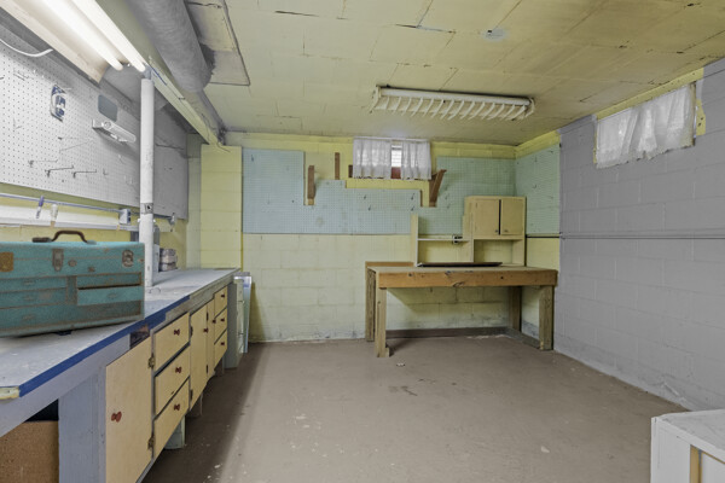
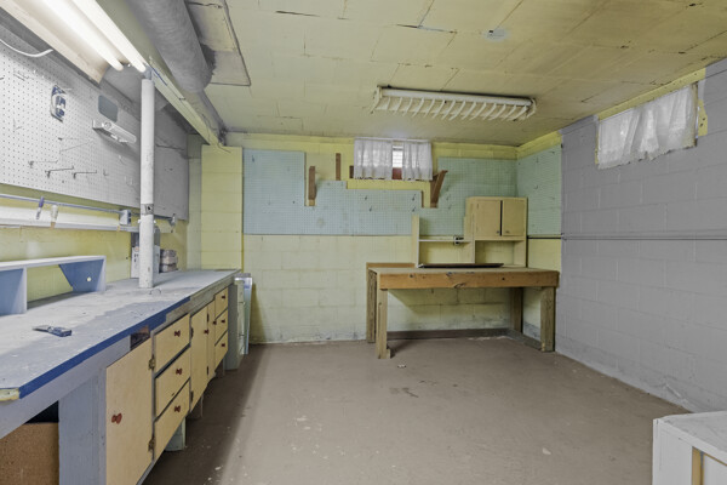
- toolbox (69, 277)
